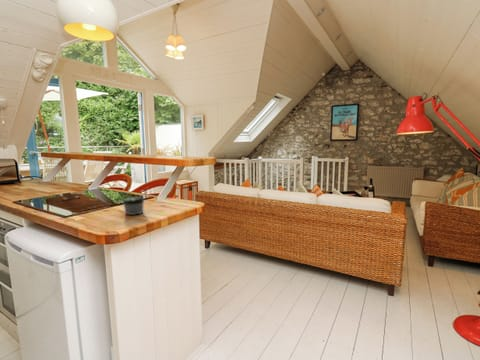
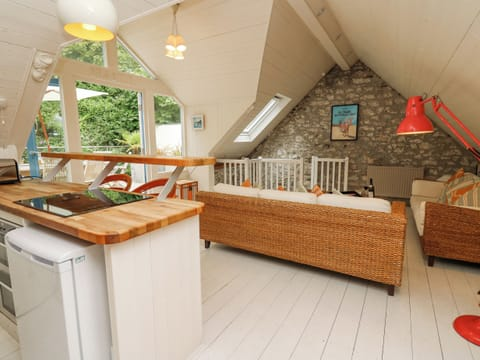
- jar (134, 205)
